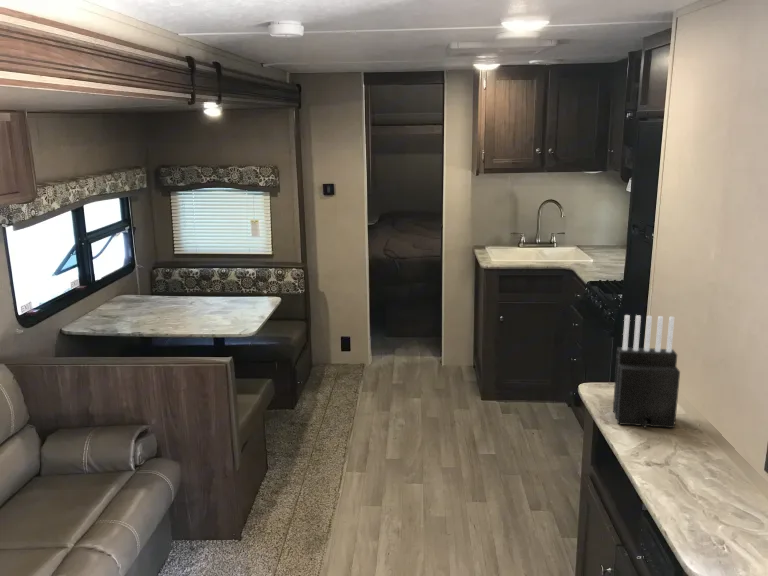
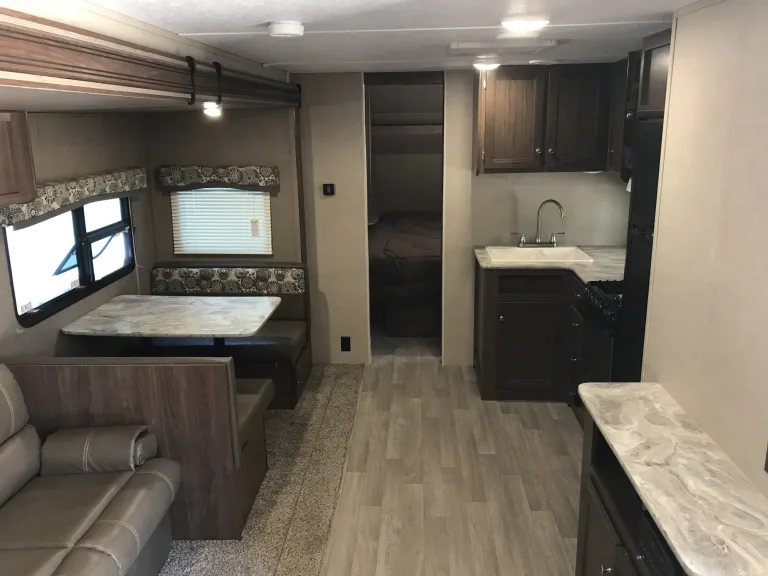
- knife block (647, 371)
